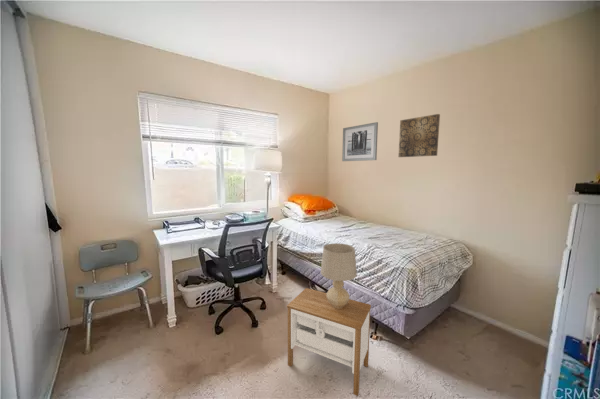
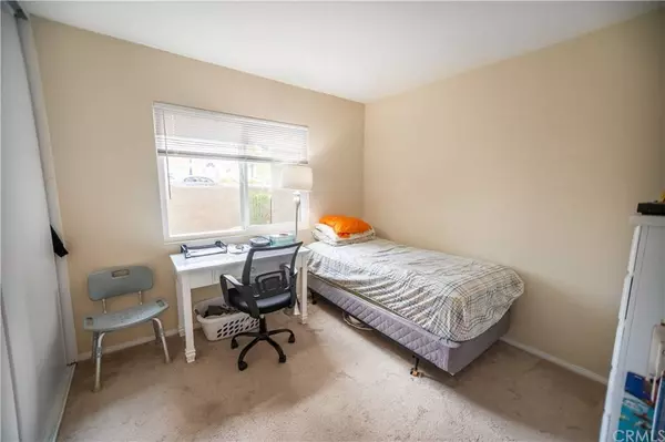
- table lamp (338, 276)
- wall art (358, 143)
- wall art (417, 137)
- nightstand (329, 334)
